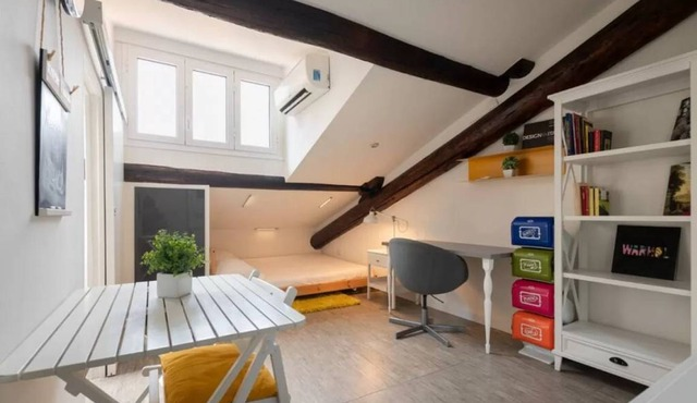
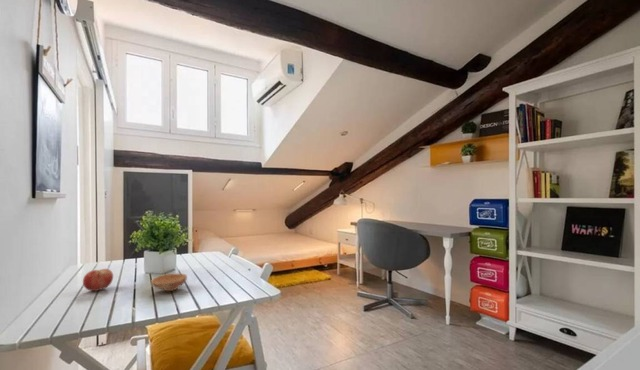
+ bowl (169, 283)
+ fruit (98, 279)
